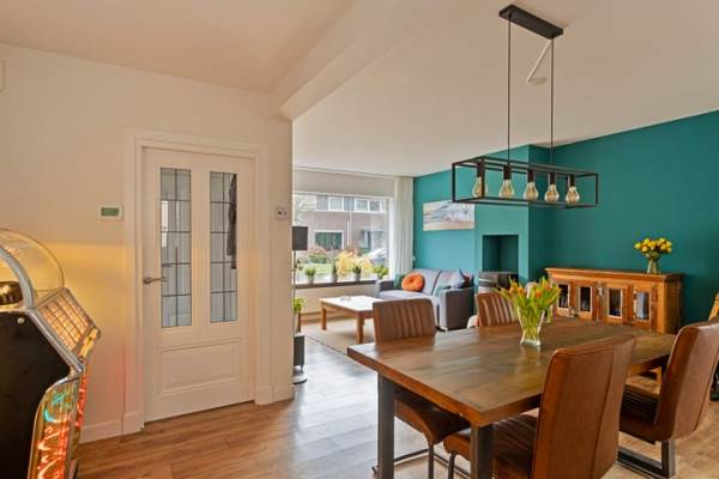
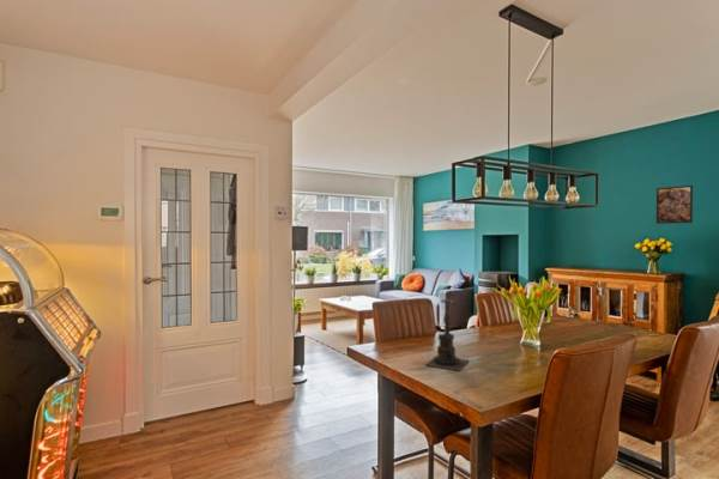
+ candle holder (447, 326)
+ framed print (673, 205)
